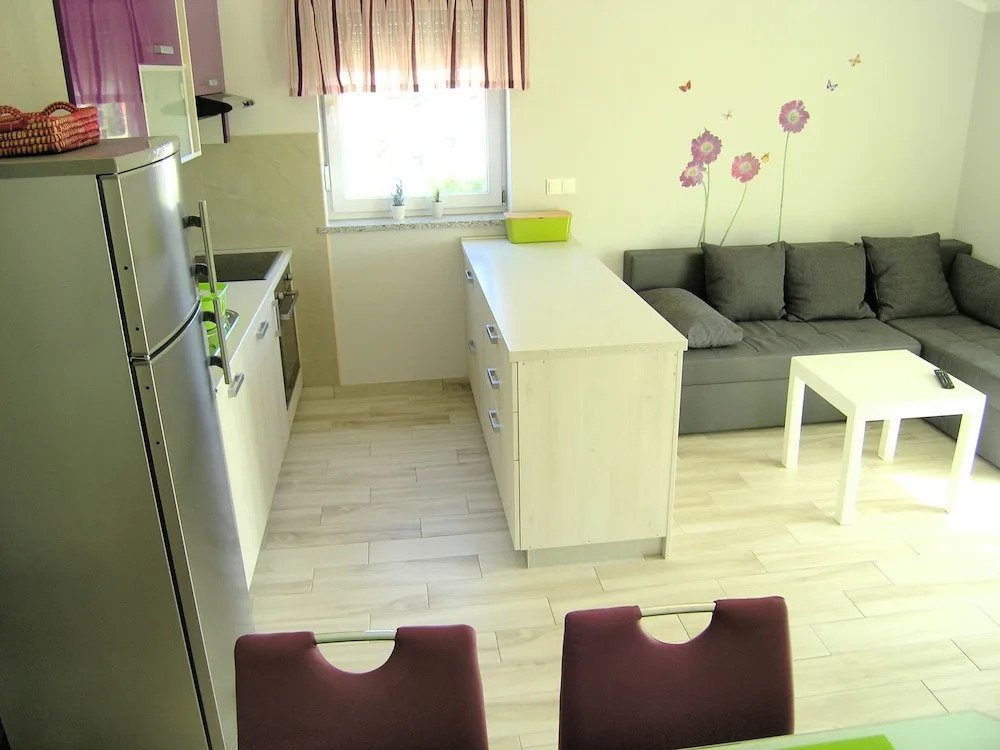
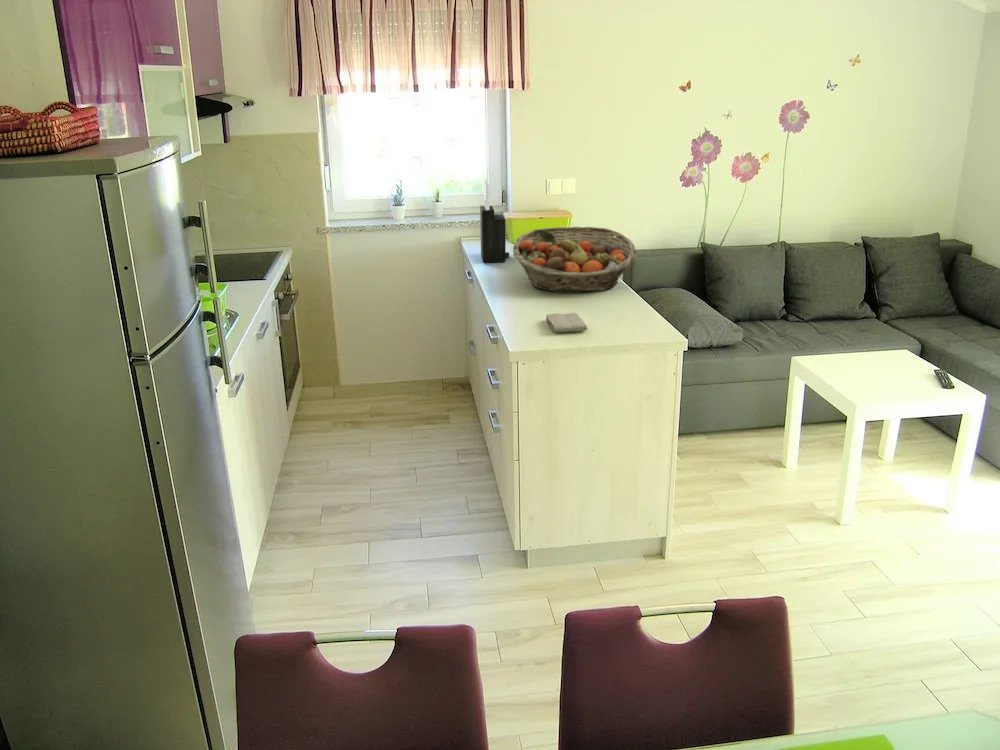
+ washcloth (565, 321)
+ knife block (495, 220)
+ fruit basket (573, 258)
